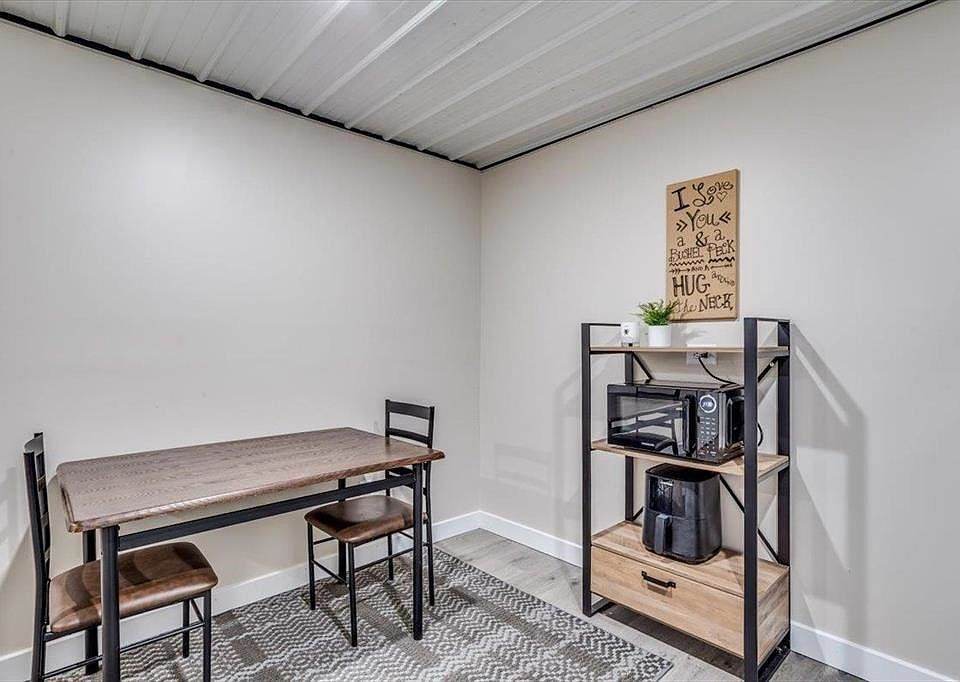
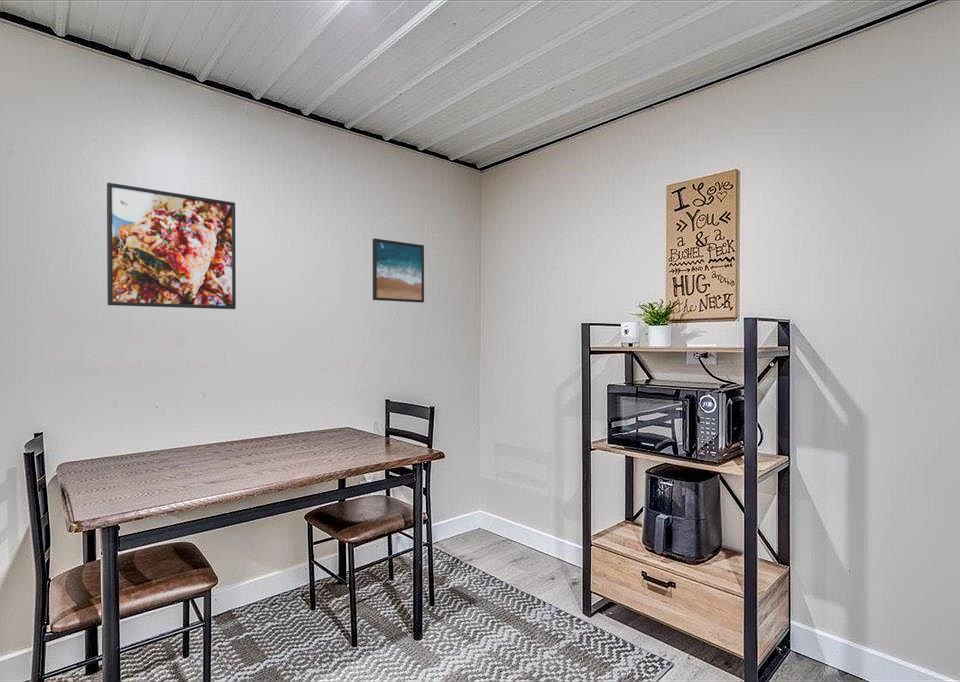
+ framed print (399, 271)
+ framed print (175, 250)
